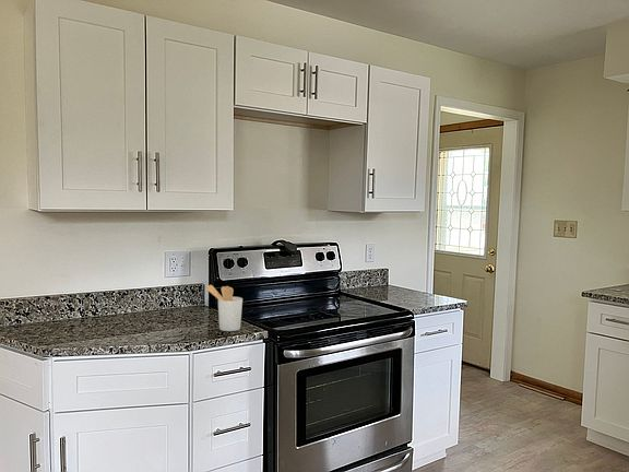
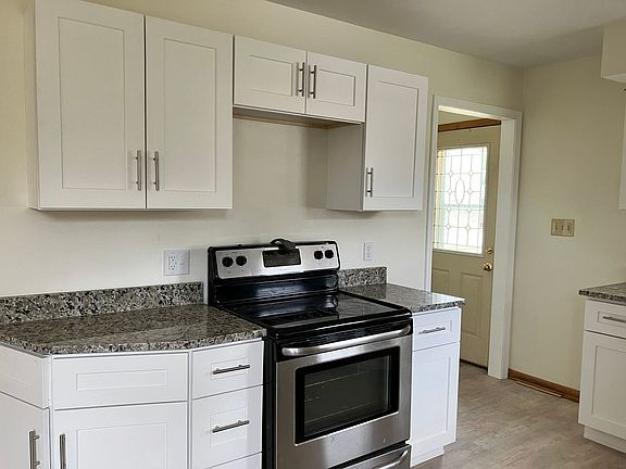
- utensil holder (223, 306)
